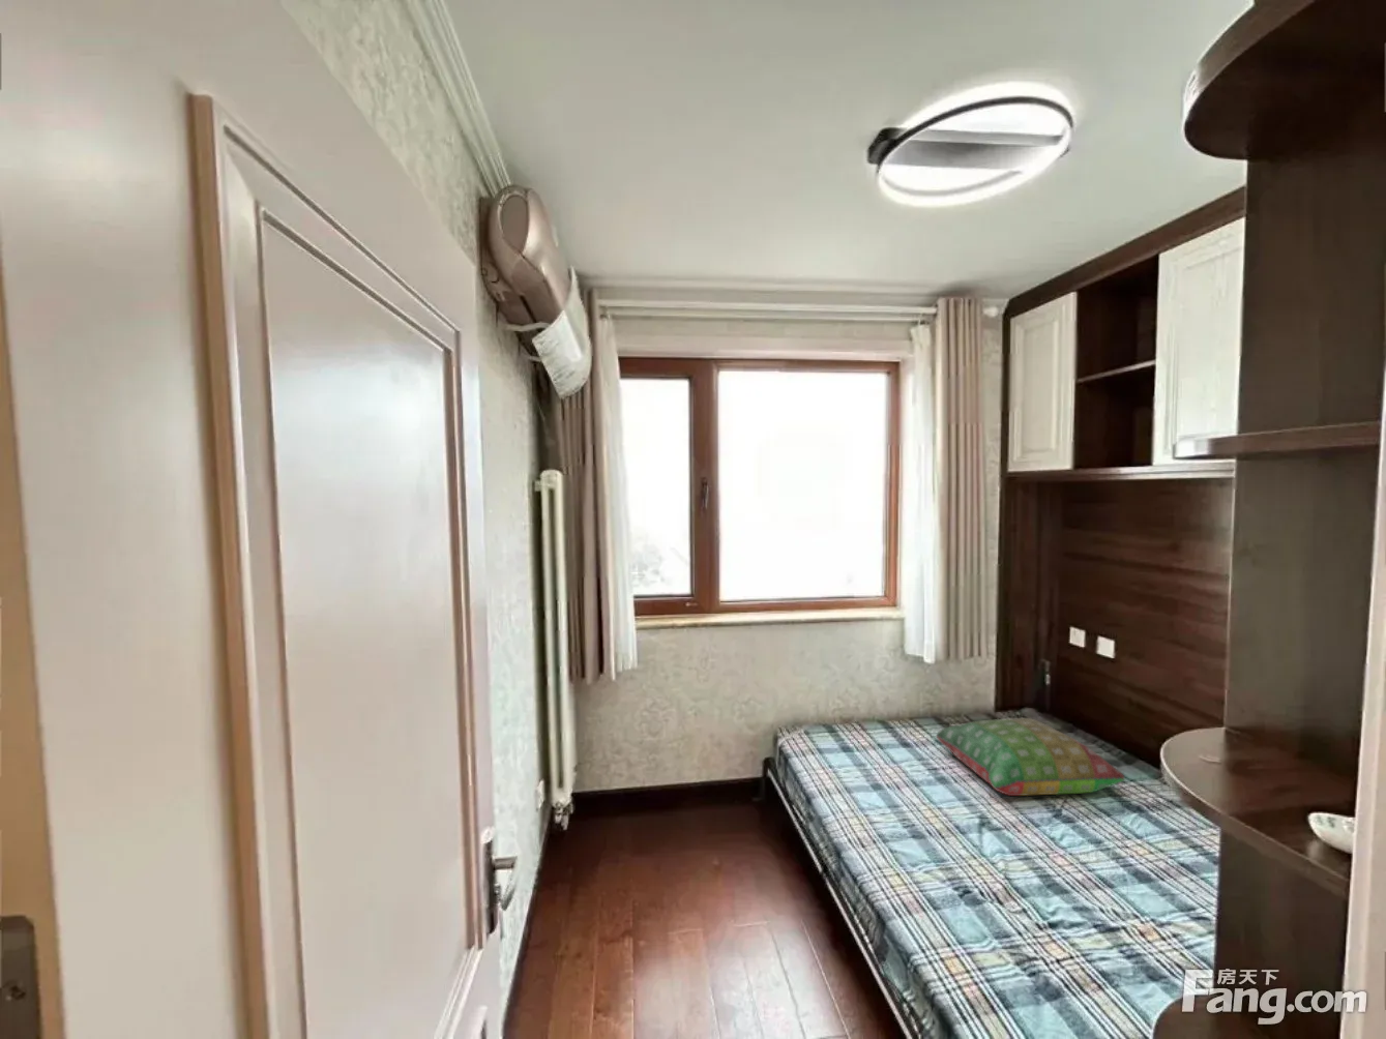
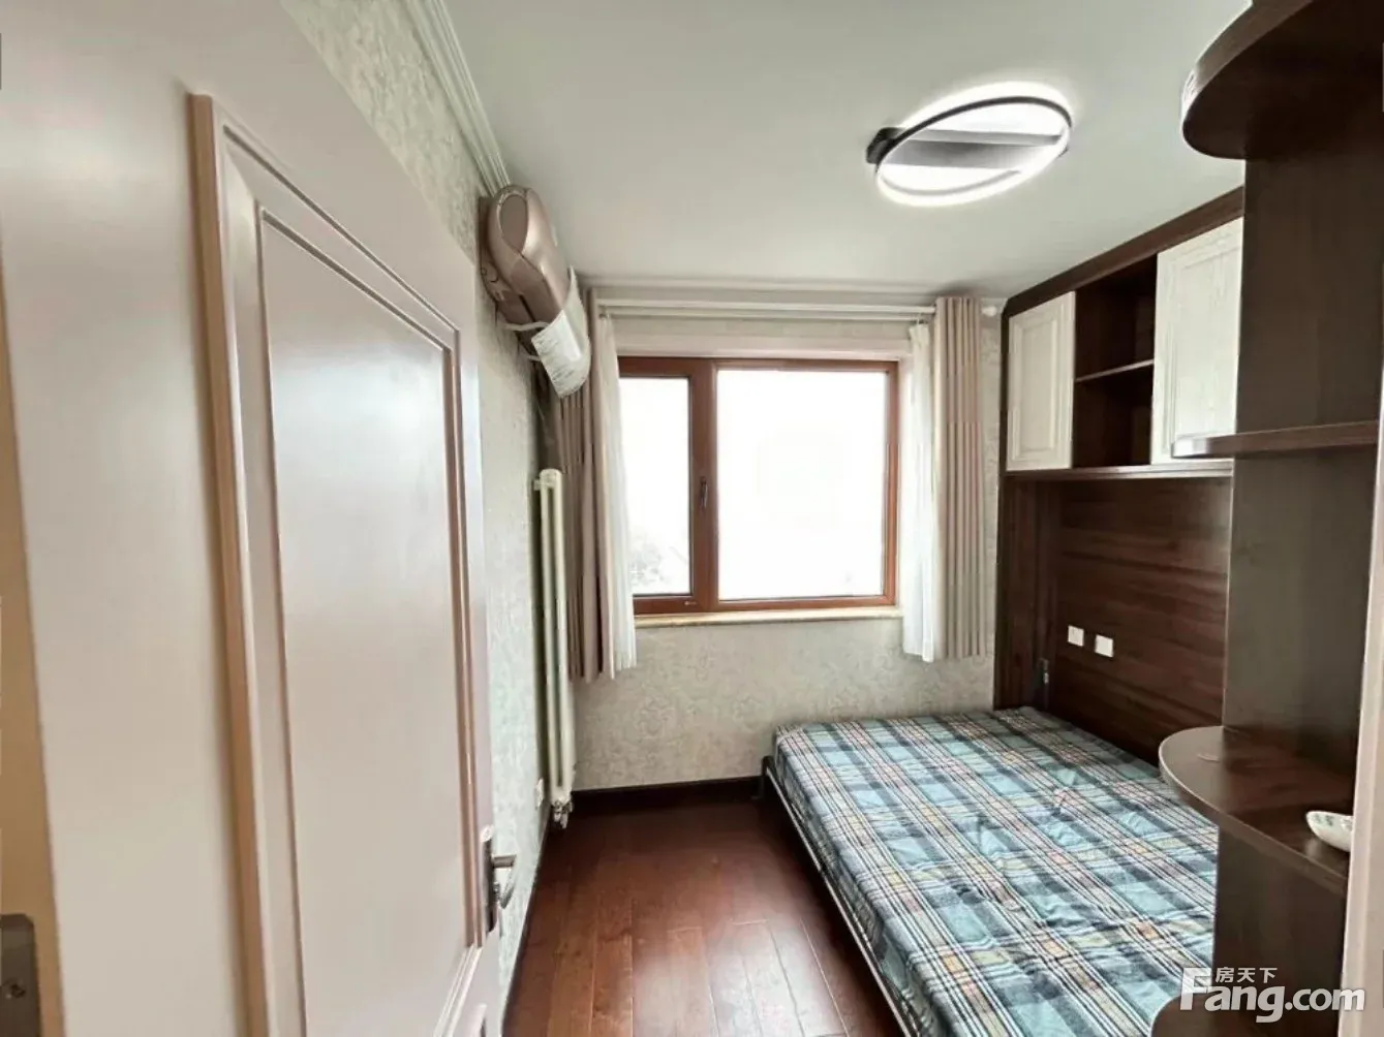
- pillow (1021, 749)
